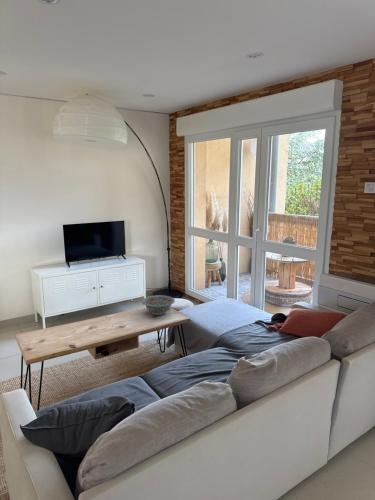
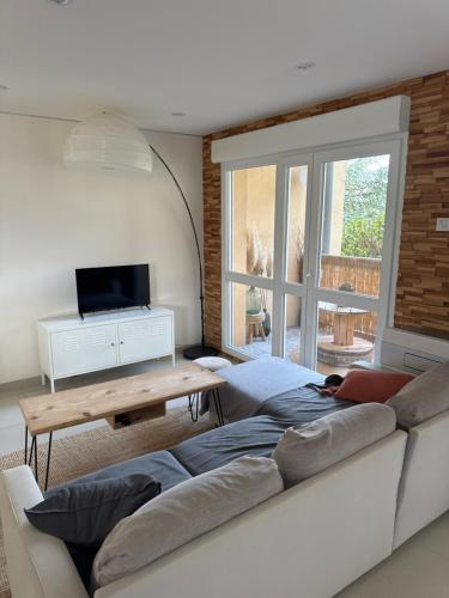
- decorative bowl (158, 306)
